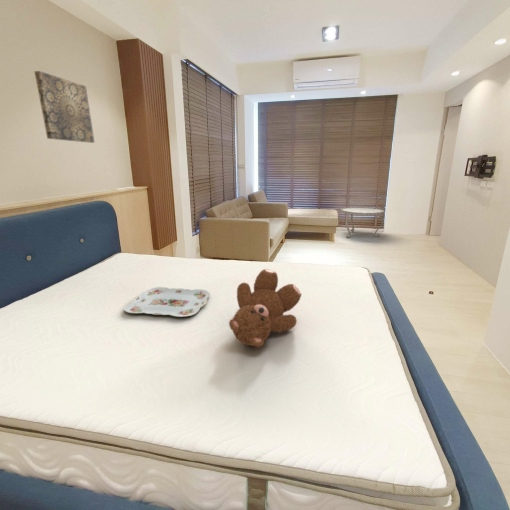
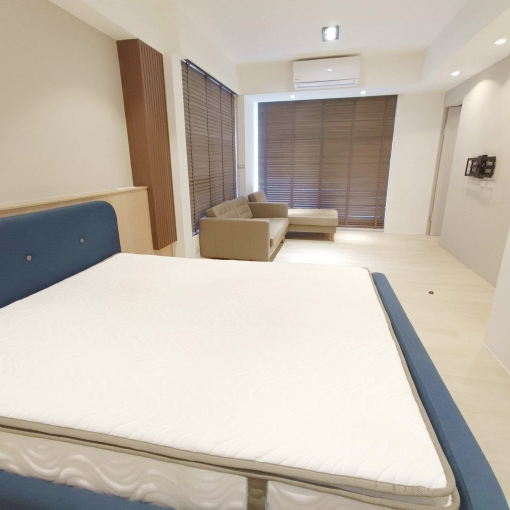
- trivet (353, 225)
- wall art (67, 110)
- teddy bear (260, 306)
- serving tray (169, 301)
